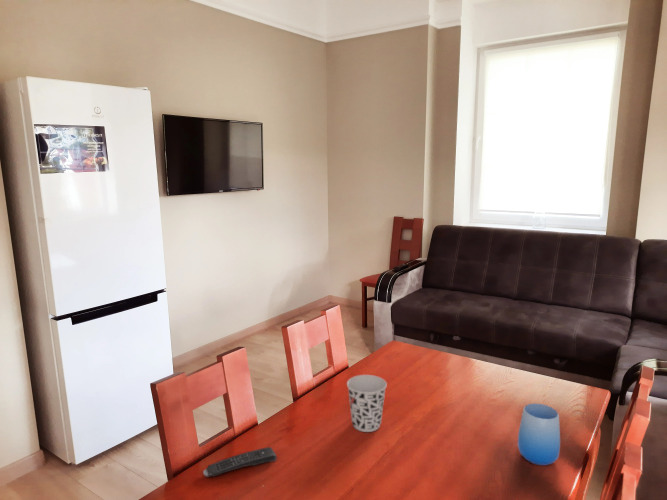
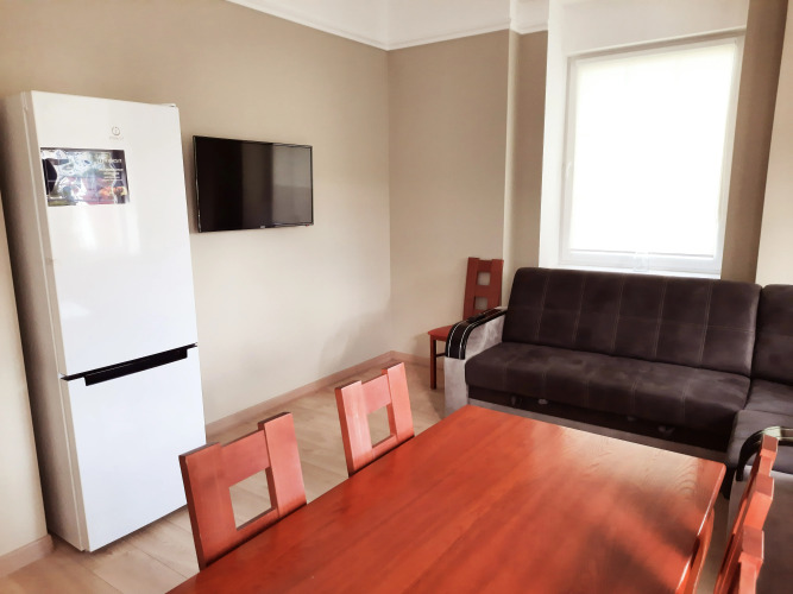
- cup (366, 404)
- remote control (240, 462)
- cup (539, 434)
